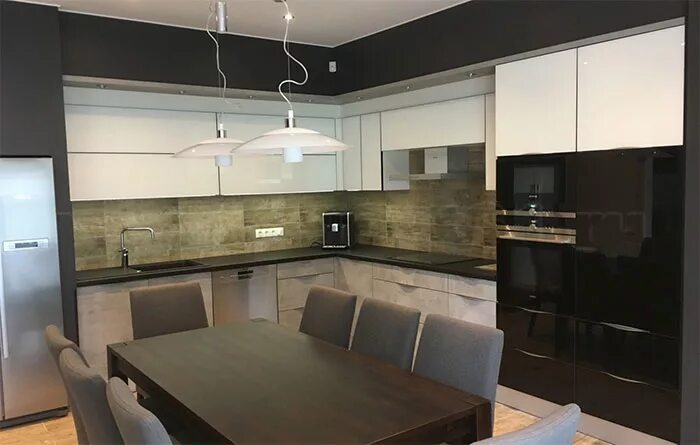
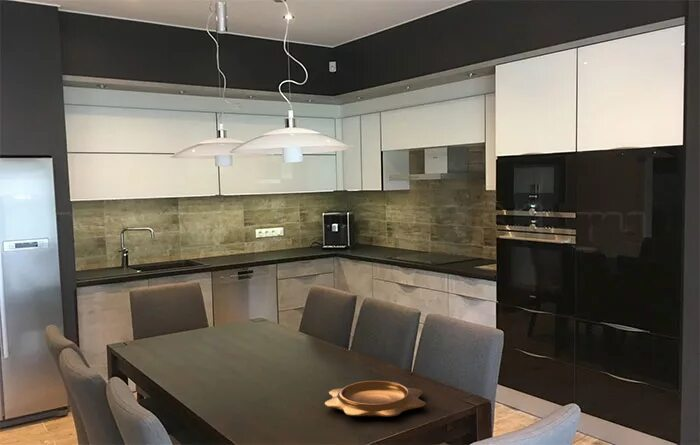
+ decorative bowl (375, 397)
